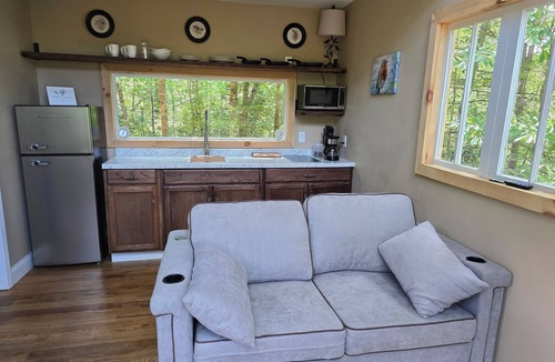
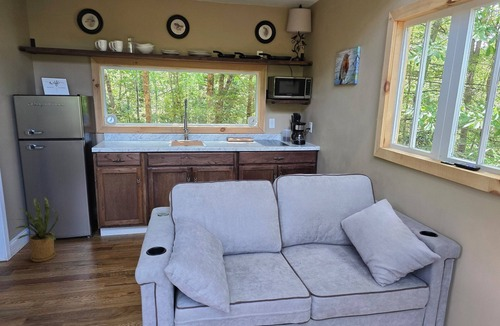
+ house plant (35, 230)
